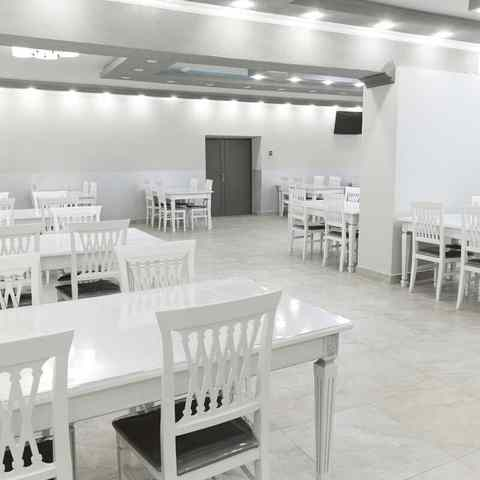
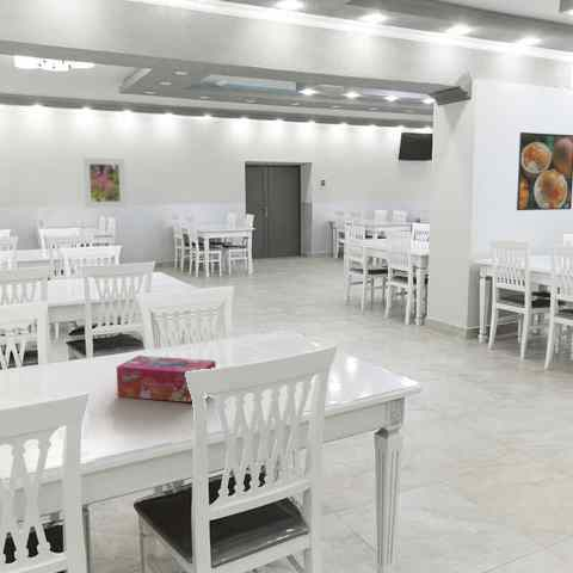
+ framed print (104, 183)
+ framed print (546, 172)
+ tissue box (167, 377)
